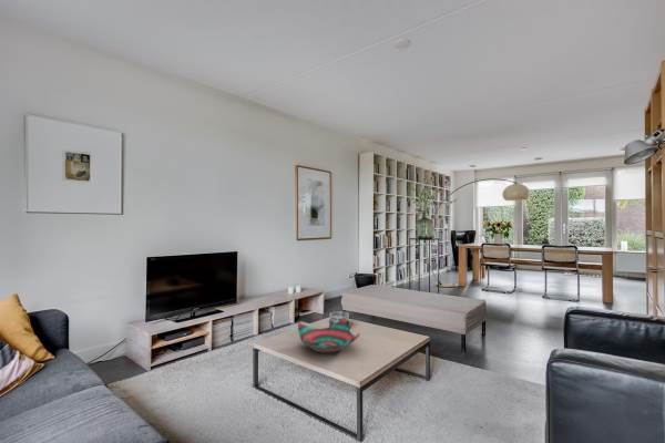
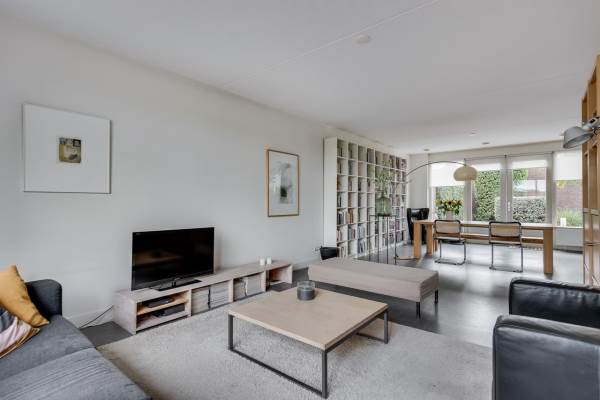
- decorative bowl (327, 337)
